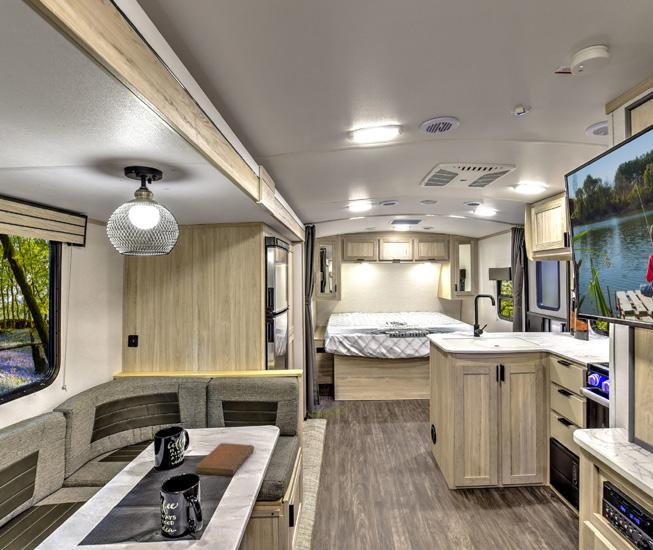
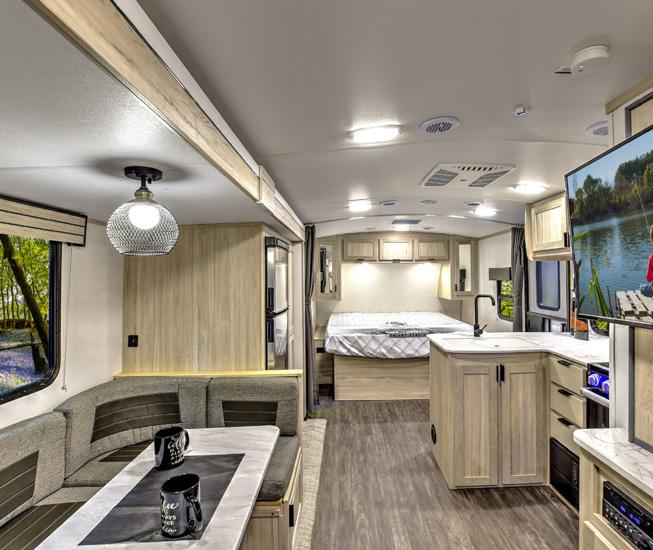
- notebook (226, 458)
